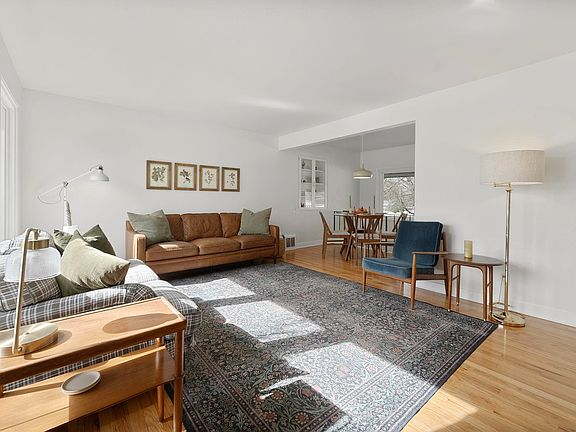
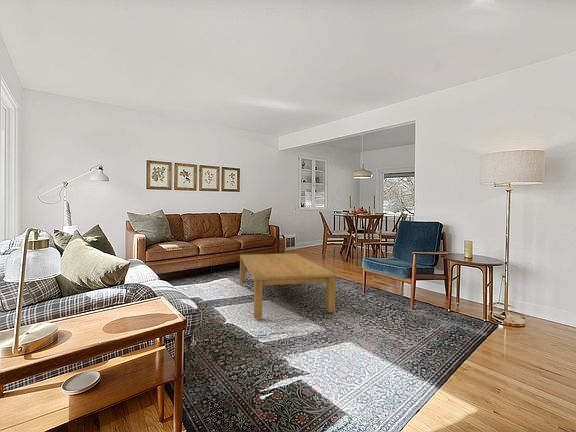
+ coffee table (279, 278)
